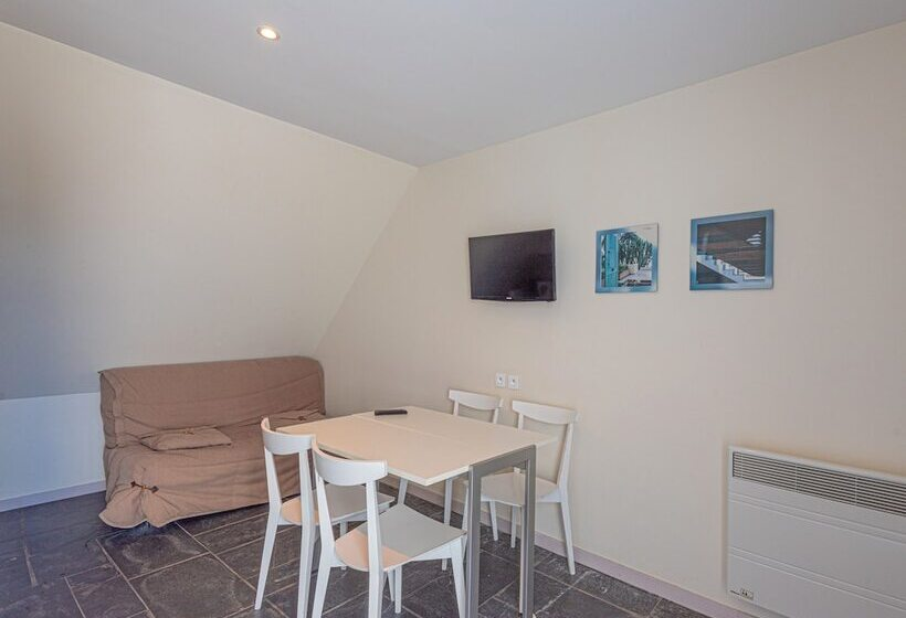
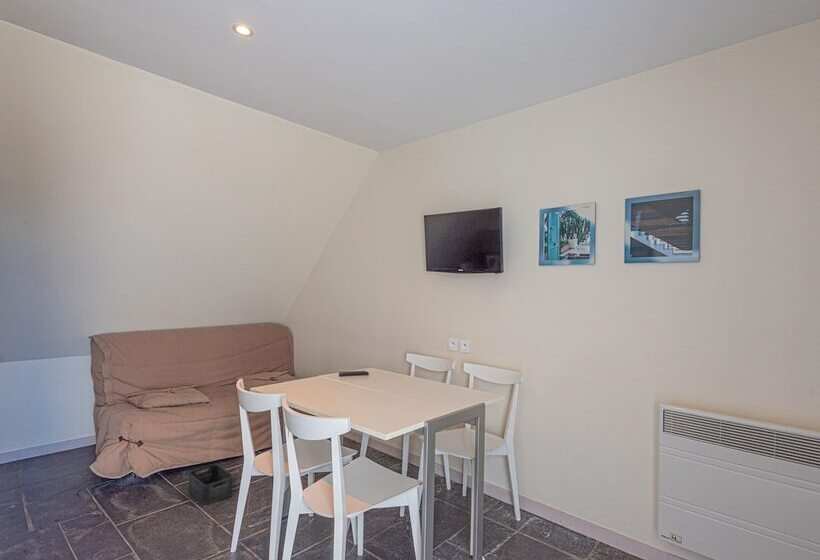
+ storage bin (210, 483)
